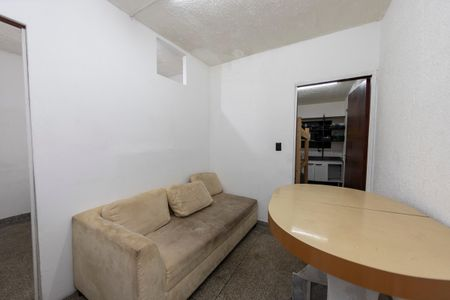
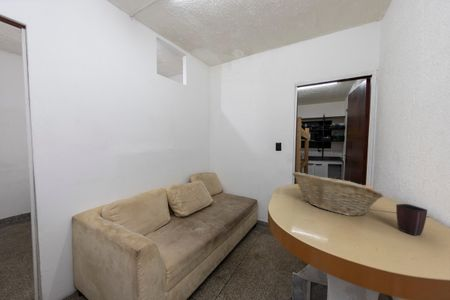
+ mug (411, 218)
+ fruit basket (331, 189)
